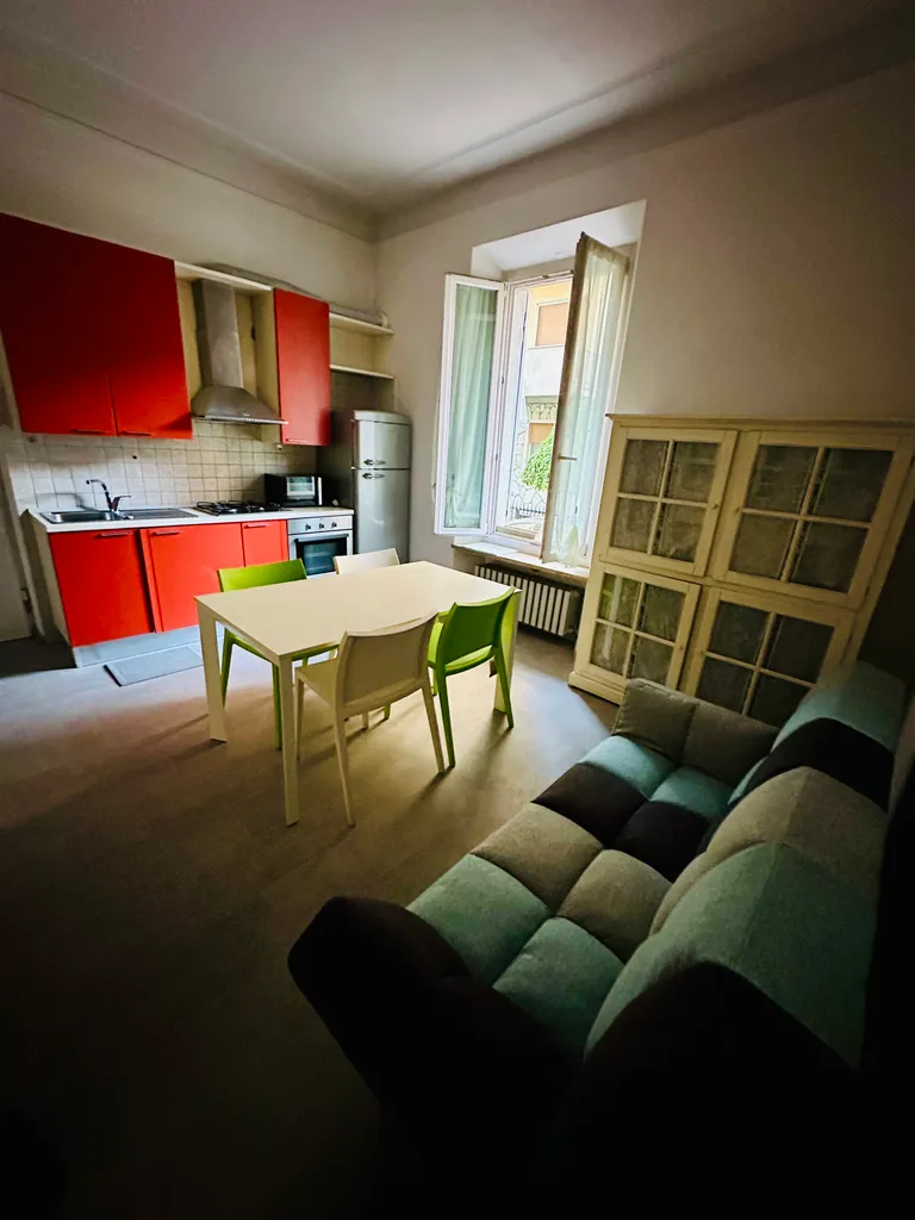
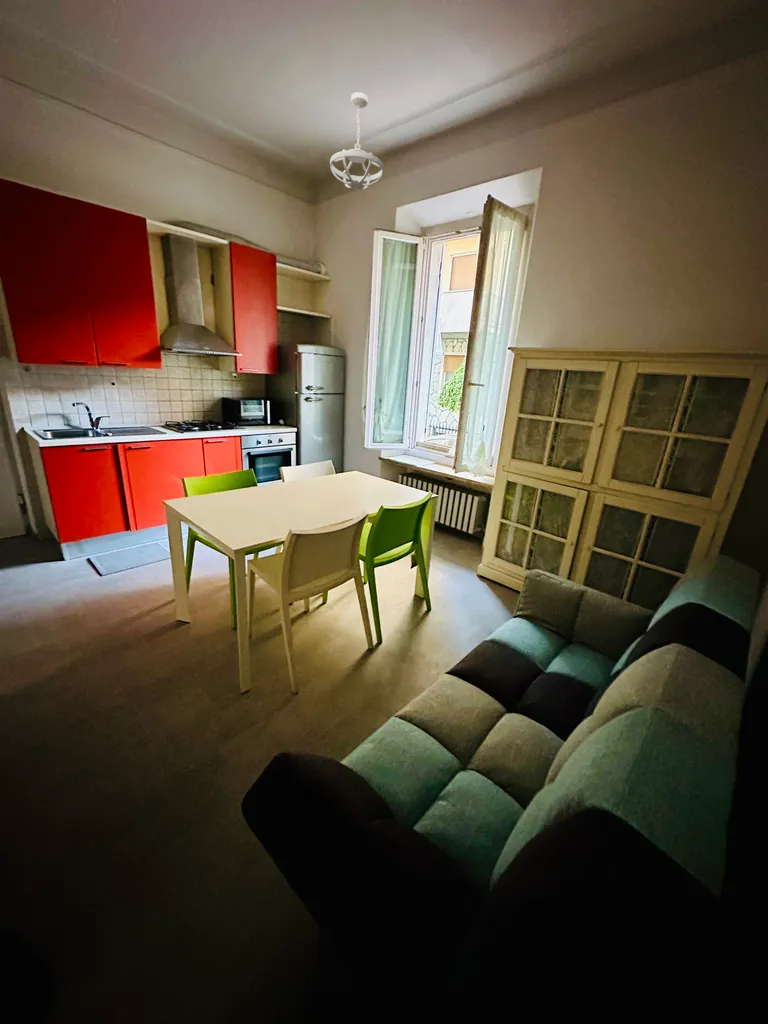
+ ceiling light fixture (357, 144)
